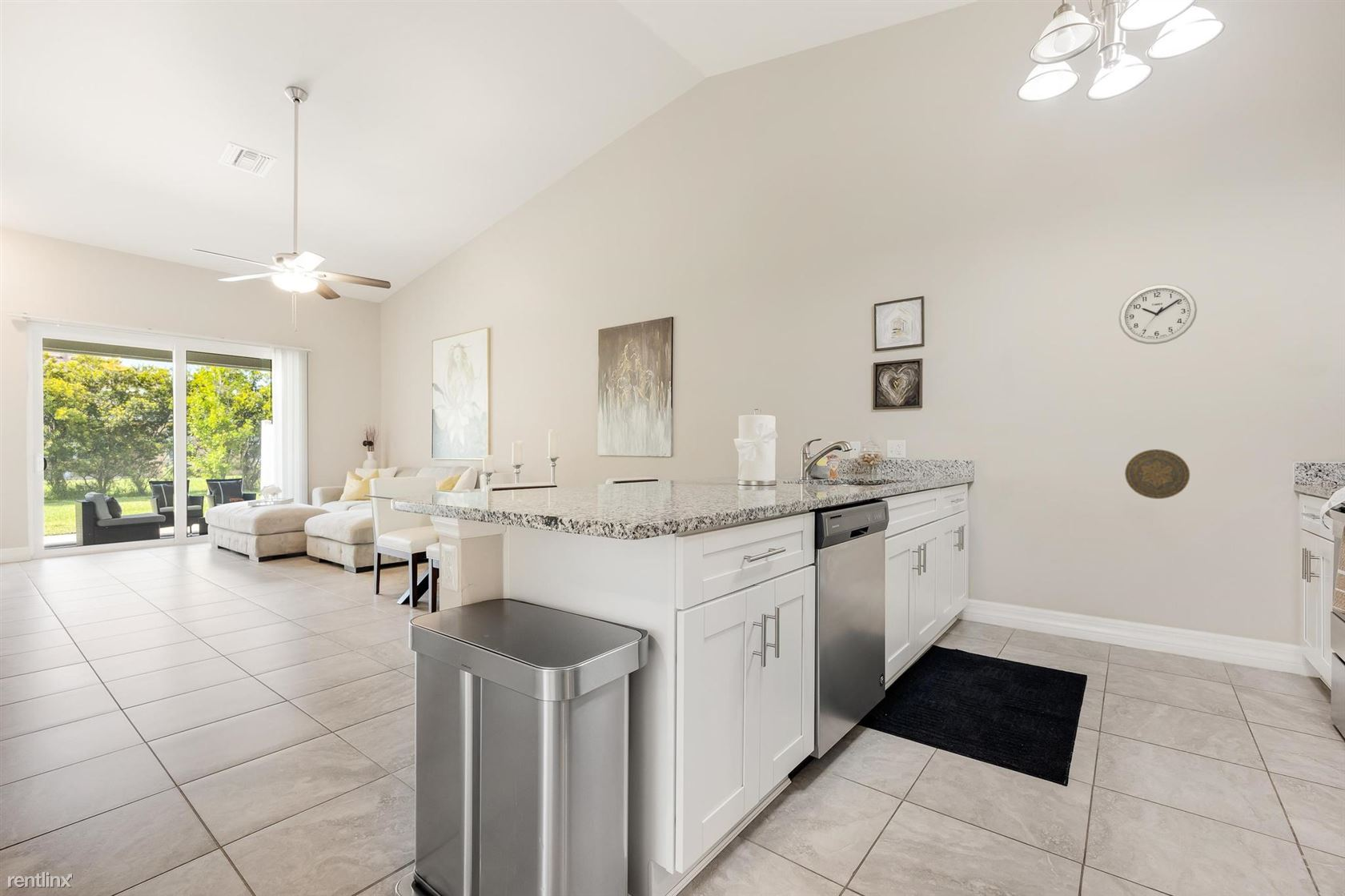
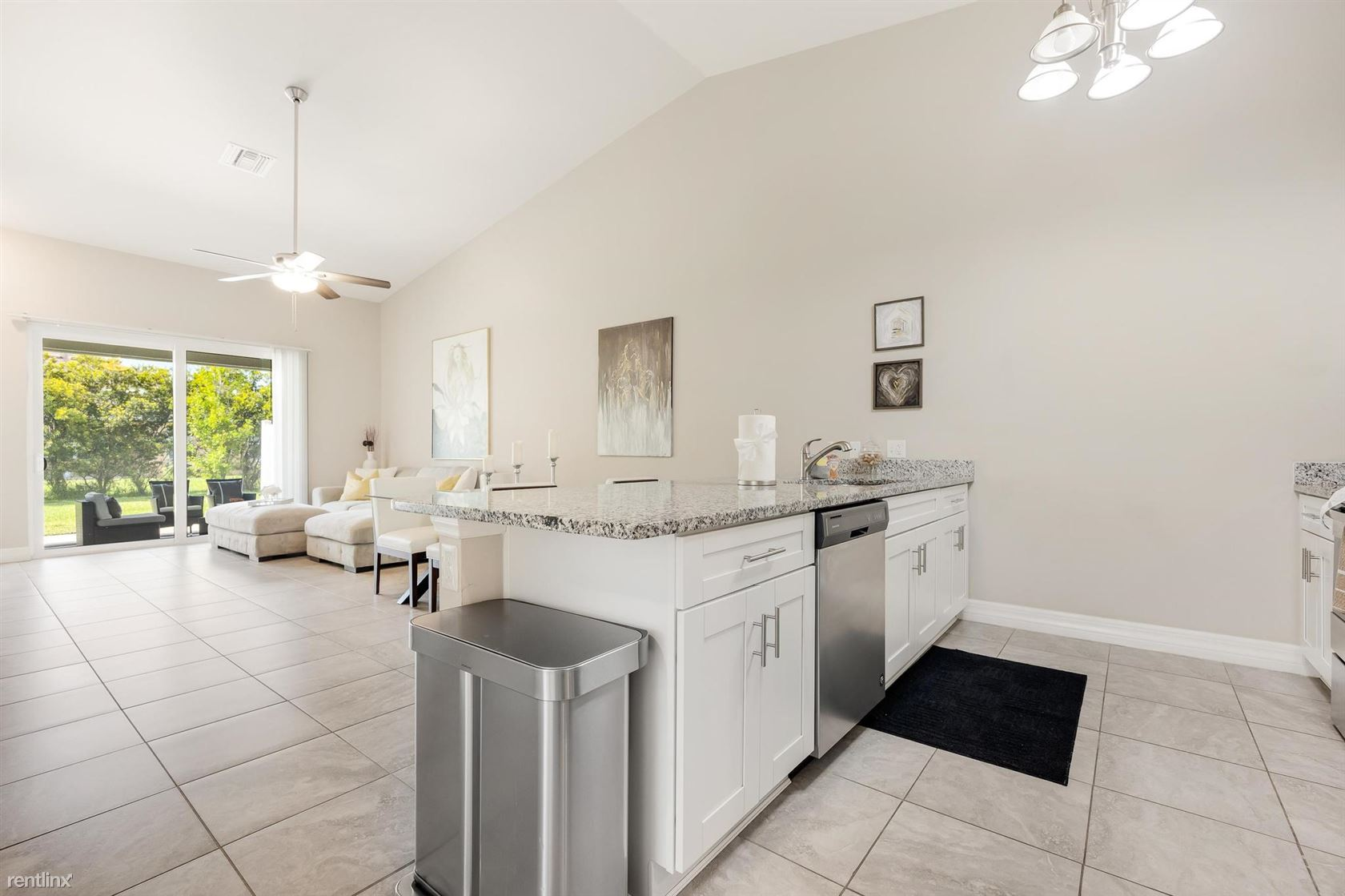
- decorative plate (1156, 474)
- wall clock (1156, 314)
